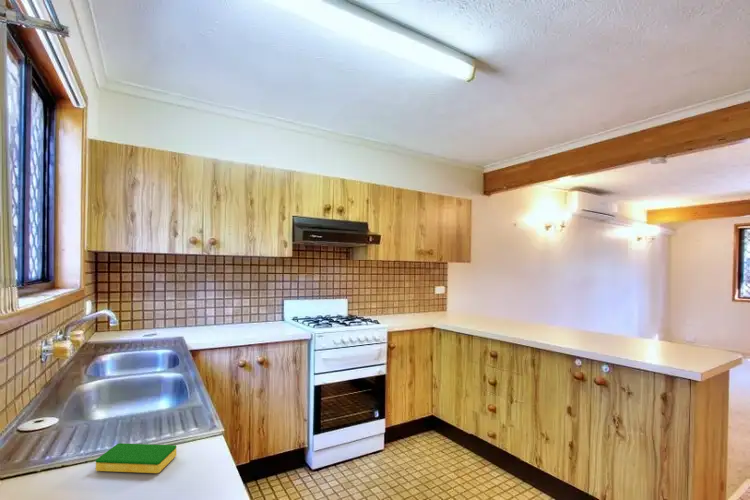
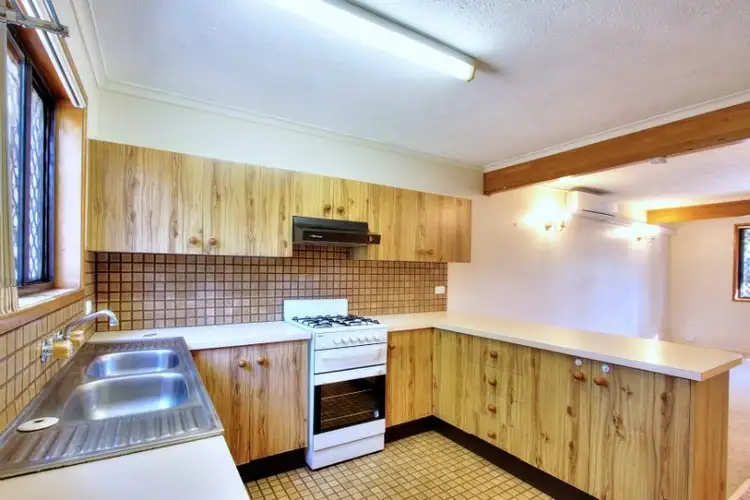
- dish sponge (137, 457)
